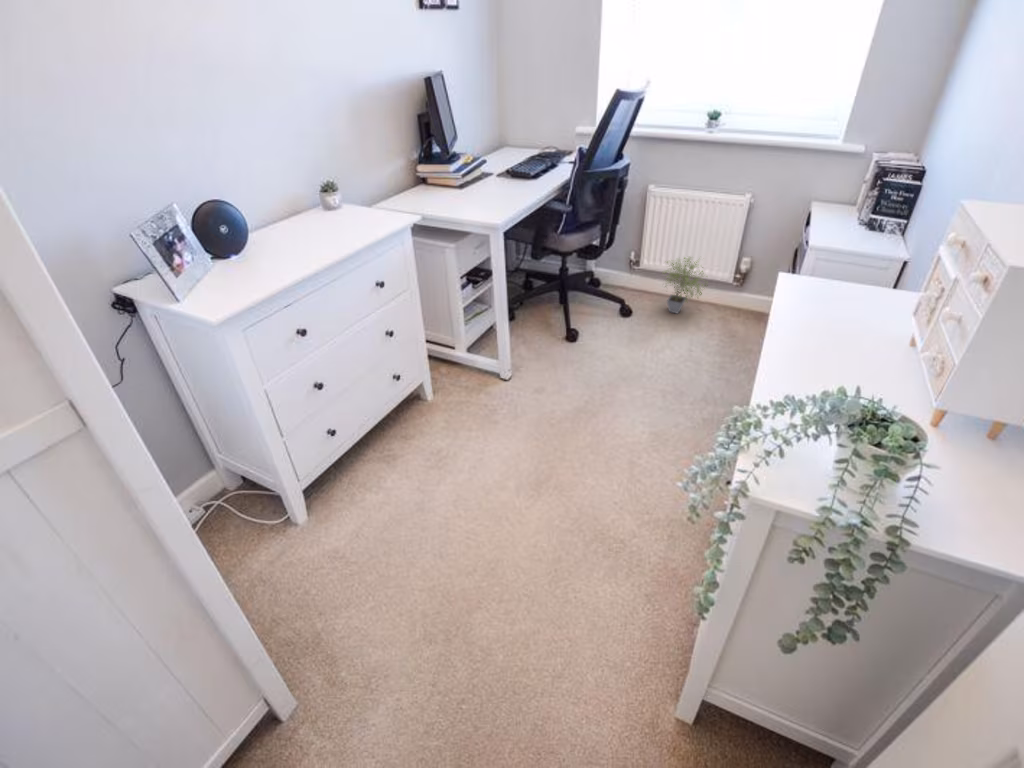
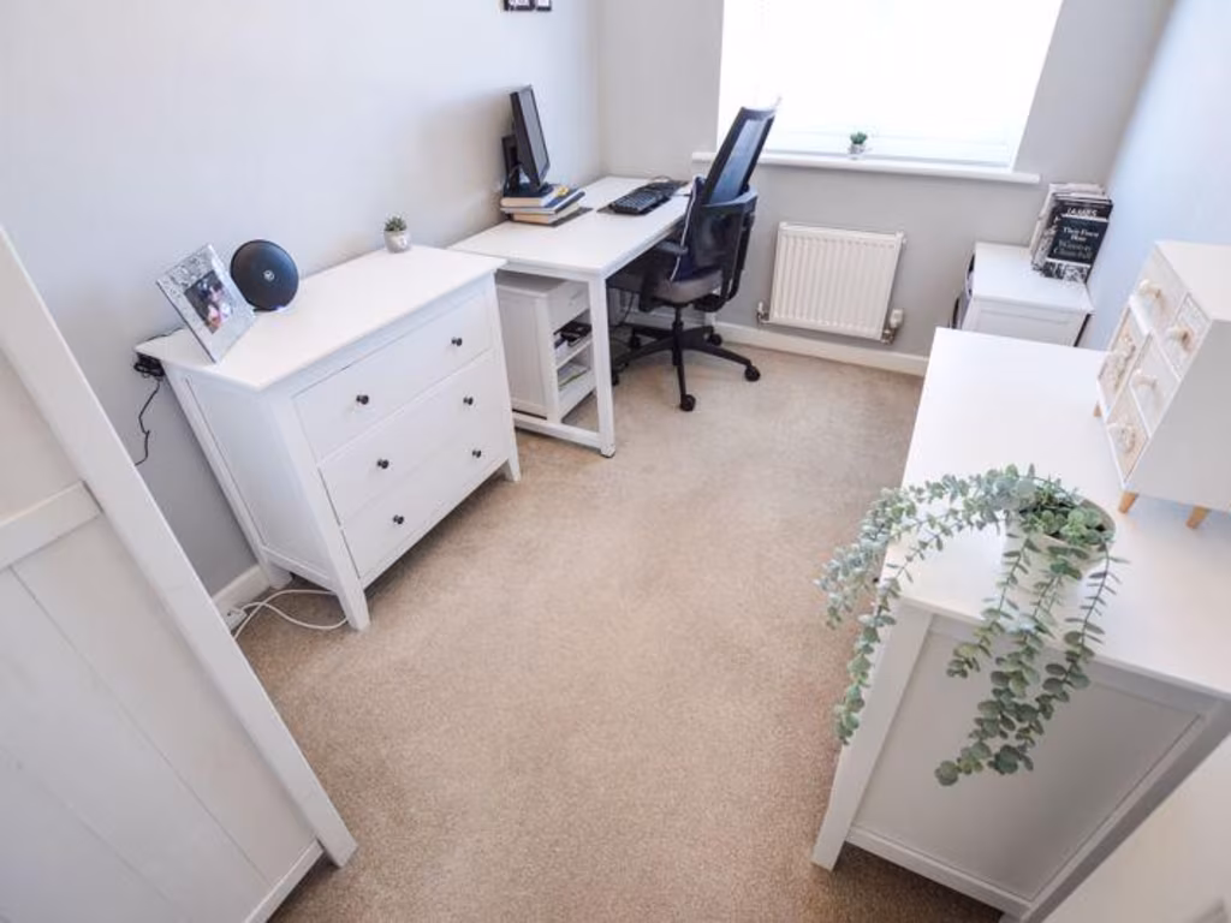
- potted plant (683, 282)
